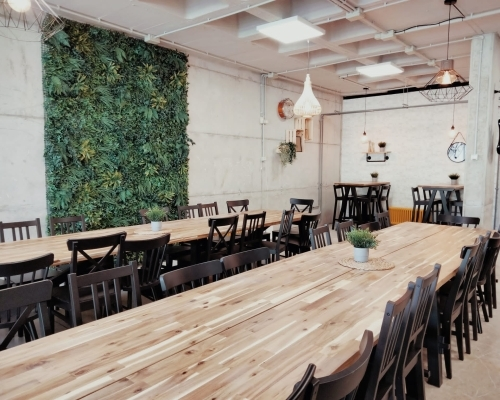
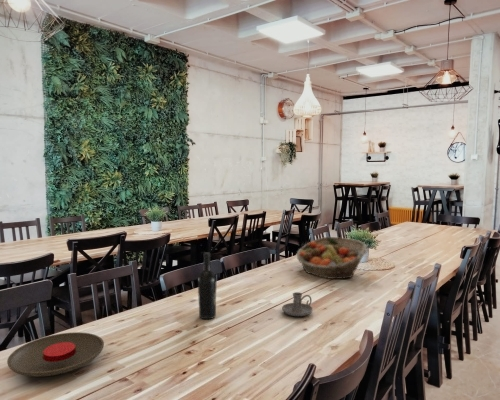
+ wine bottle (207, 284)
+ fruit basket (330, 256)
+ candle holder (299, 302)
+ plate (58, 355)
